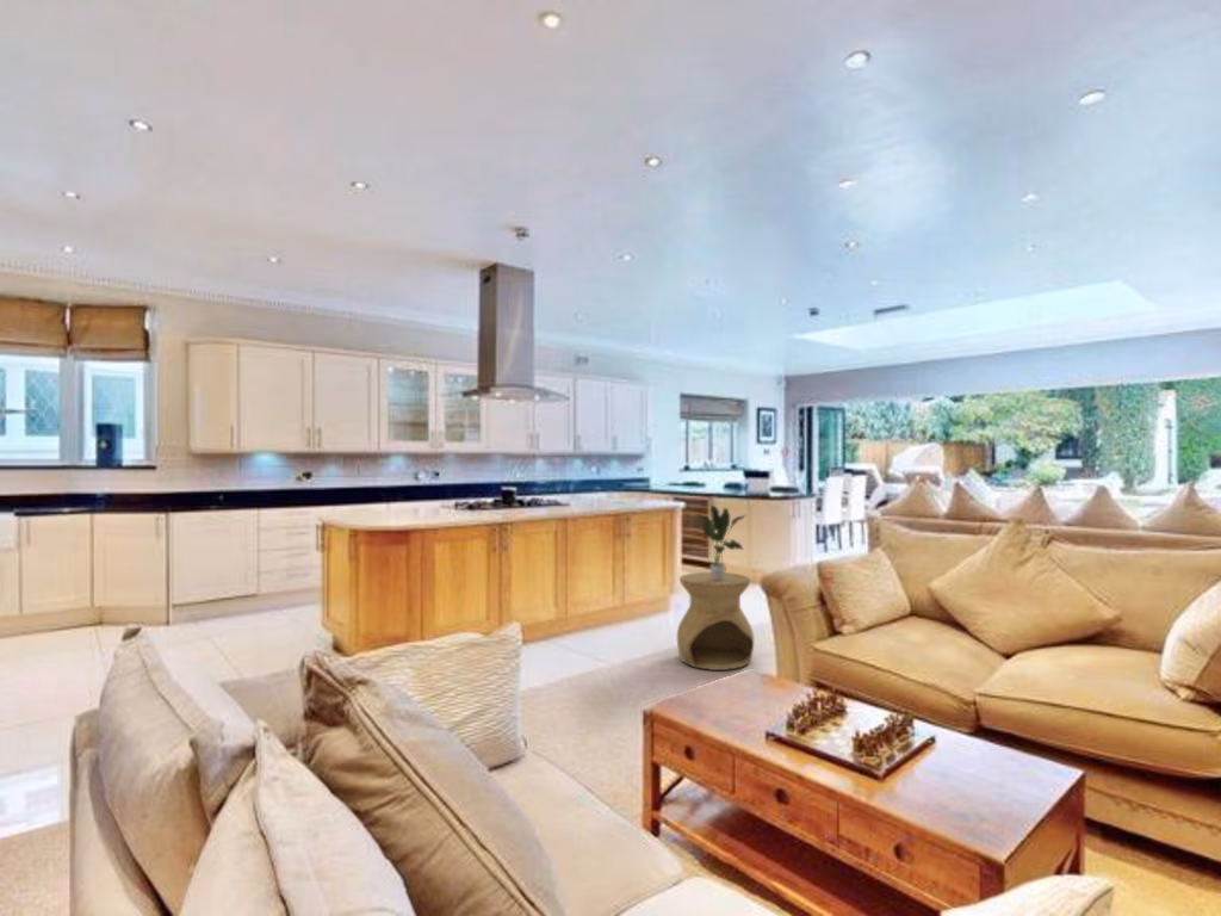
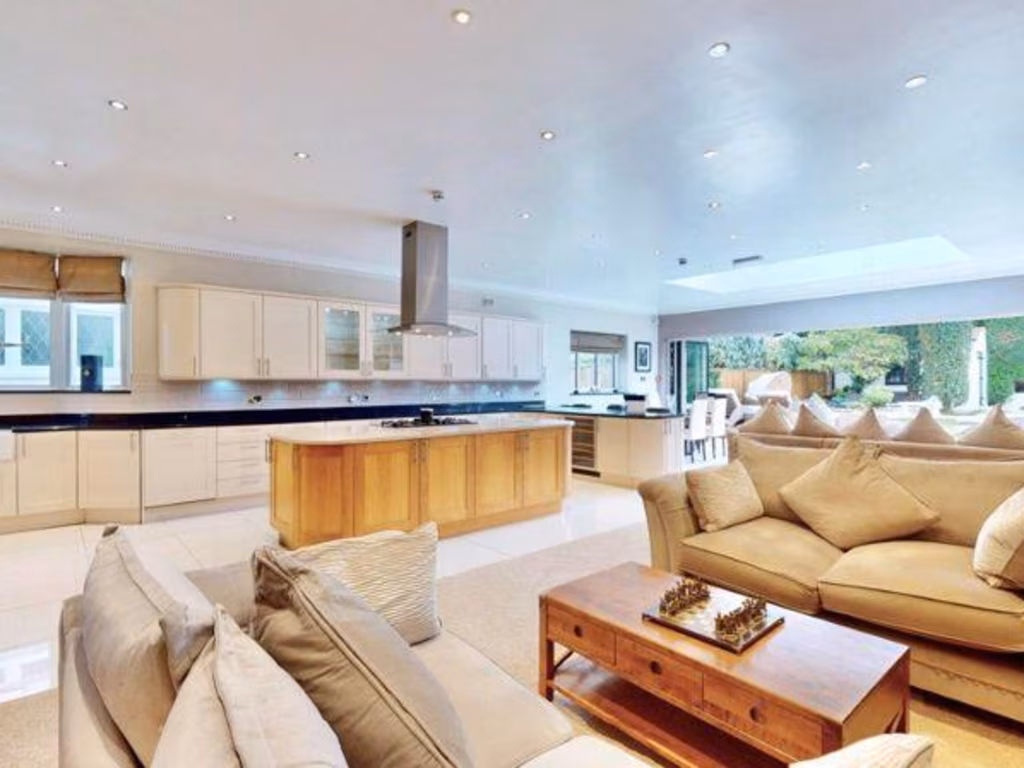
- potted plant (721, 540)
- side table (714, 618)
